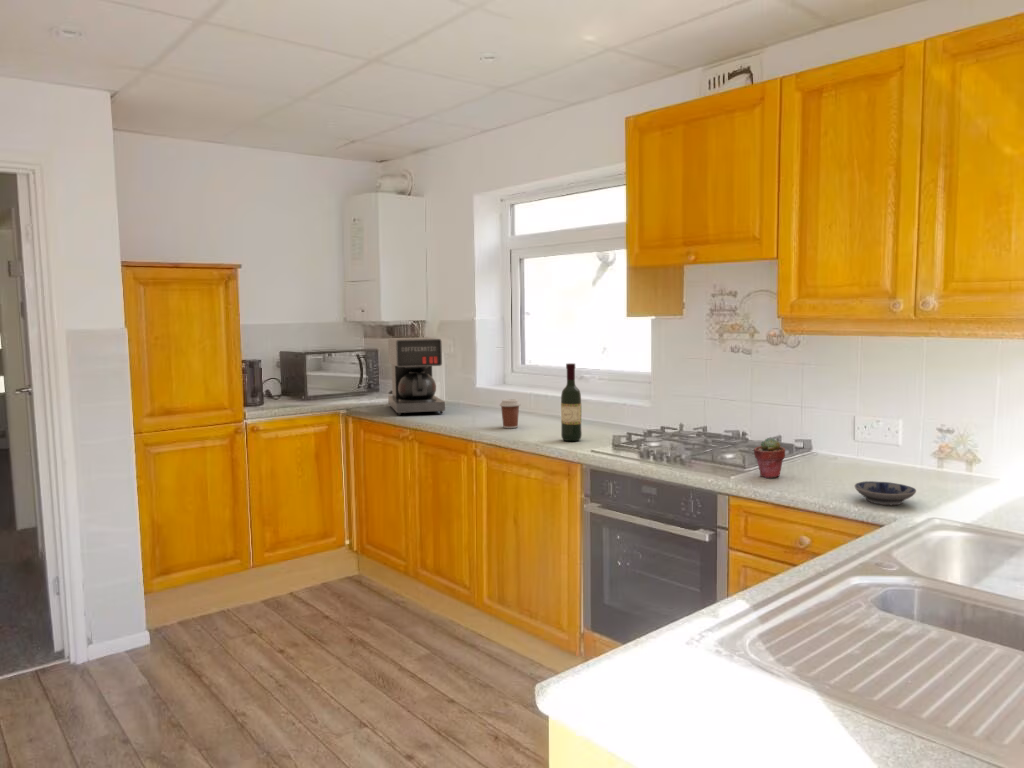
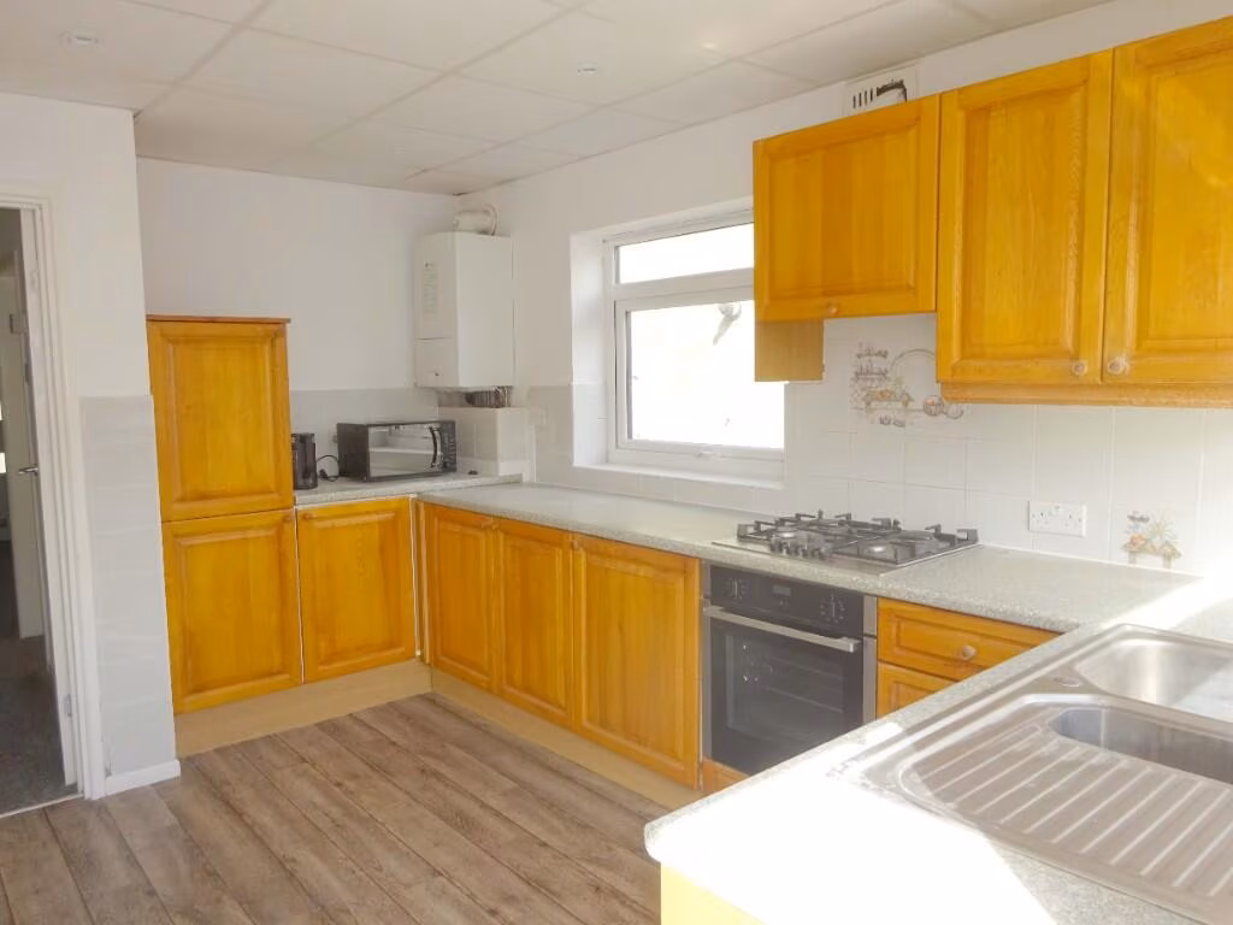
- bowl (884, 494)
- potted succulent (769, 456)
- coffee cup (510, 413)
- wine bottle (571, 402)
- coffee maker (414, 374)
